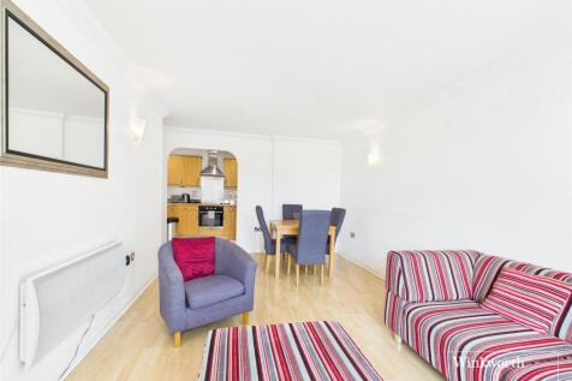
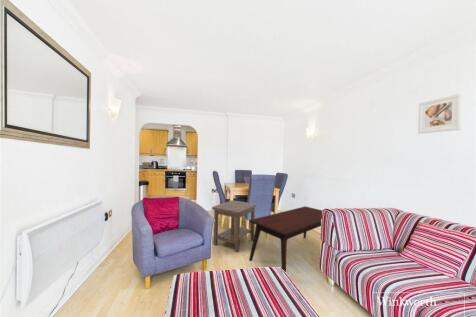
+ coffee table (296, 235)
+ side table (233, 223)
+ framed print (438, 115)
